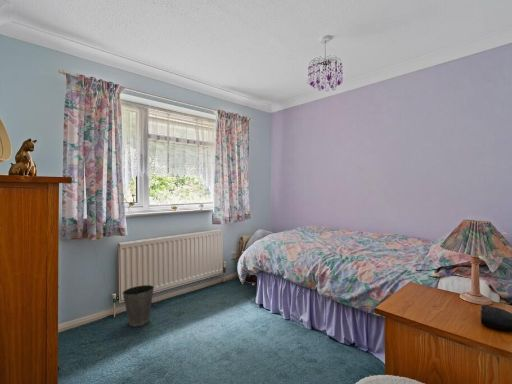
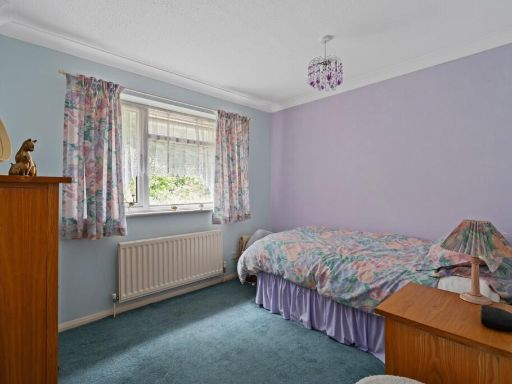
- waste basket (138, 305)
